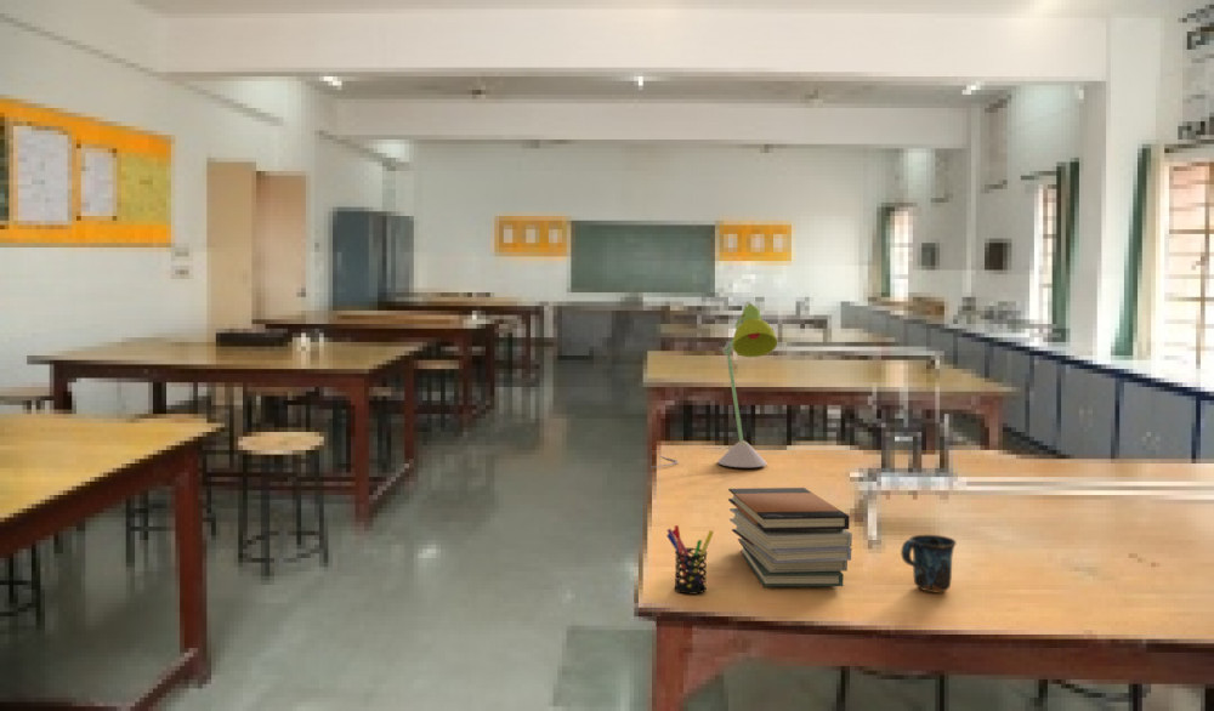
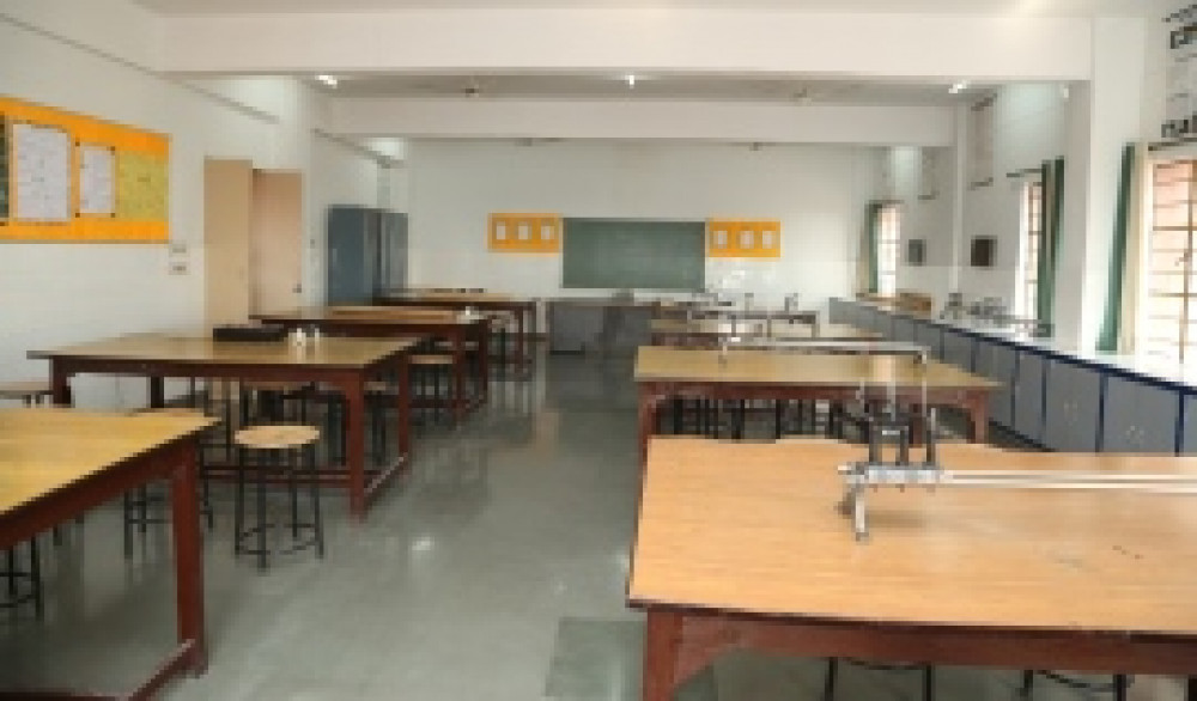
- mug (924, 562)
- desk lamp (730, 376)
- pen holder (690, 557)
- book stack (787, 534)
